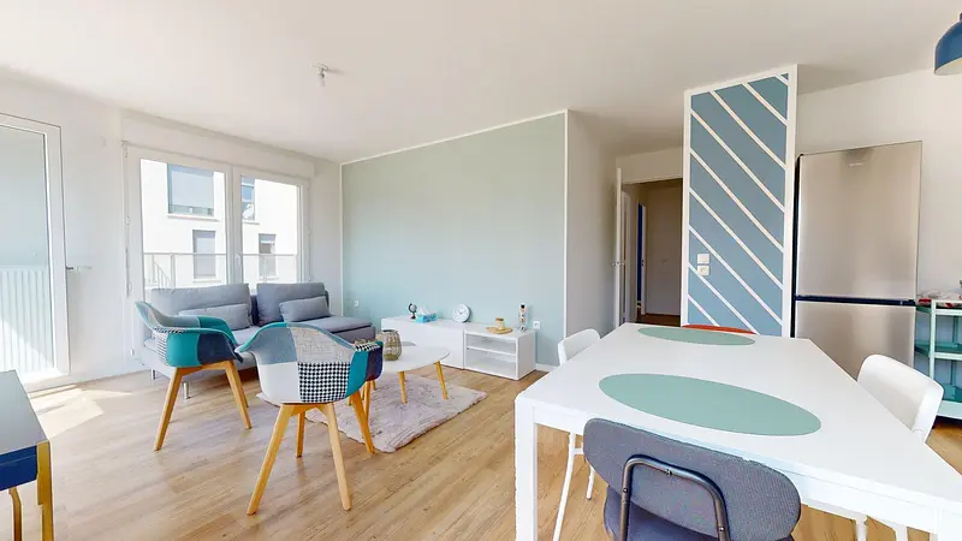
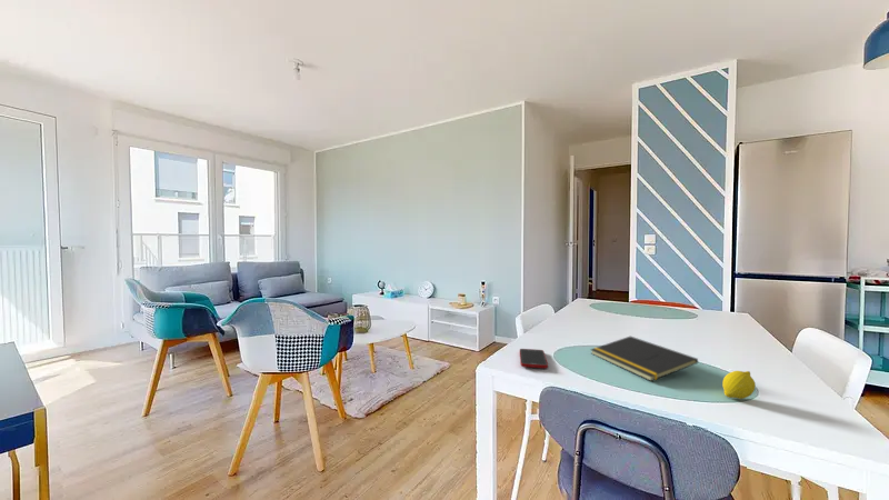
+ notepad (639, 356)
+ cell phone (532, 358)
+ fruit (738, 384)
